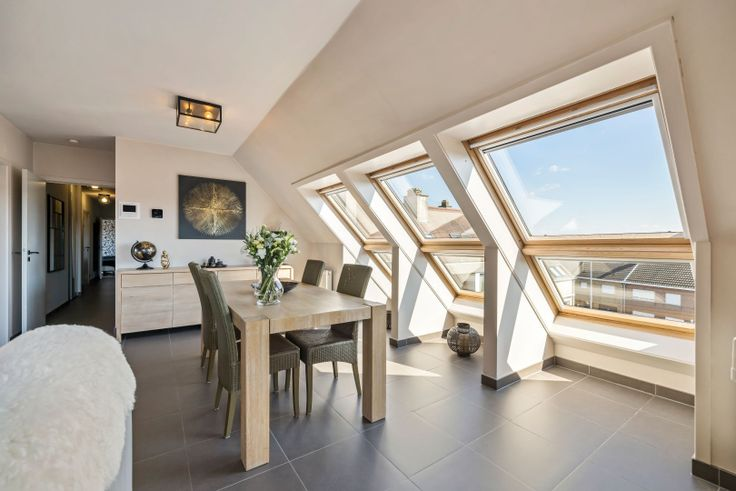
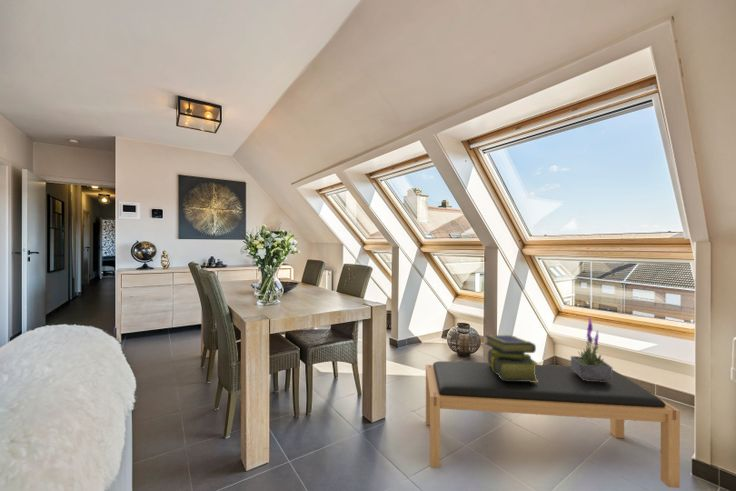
+ bench (532, 412)
+ stack of books (508, 355)
+ potted plant (590, 346)
